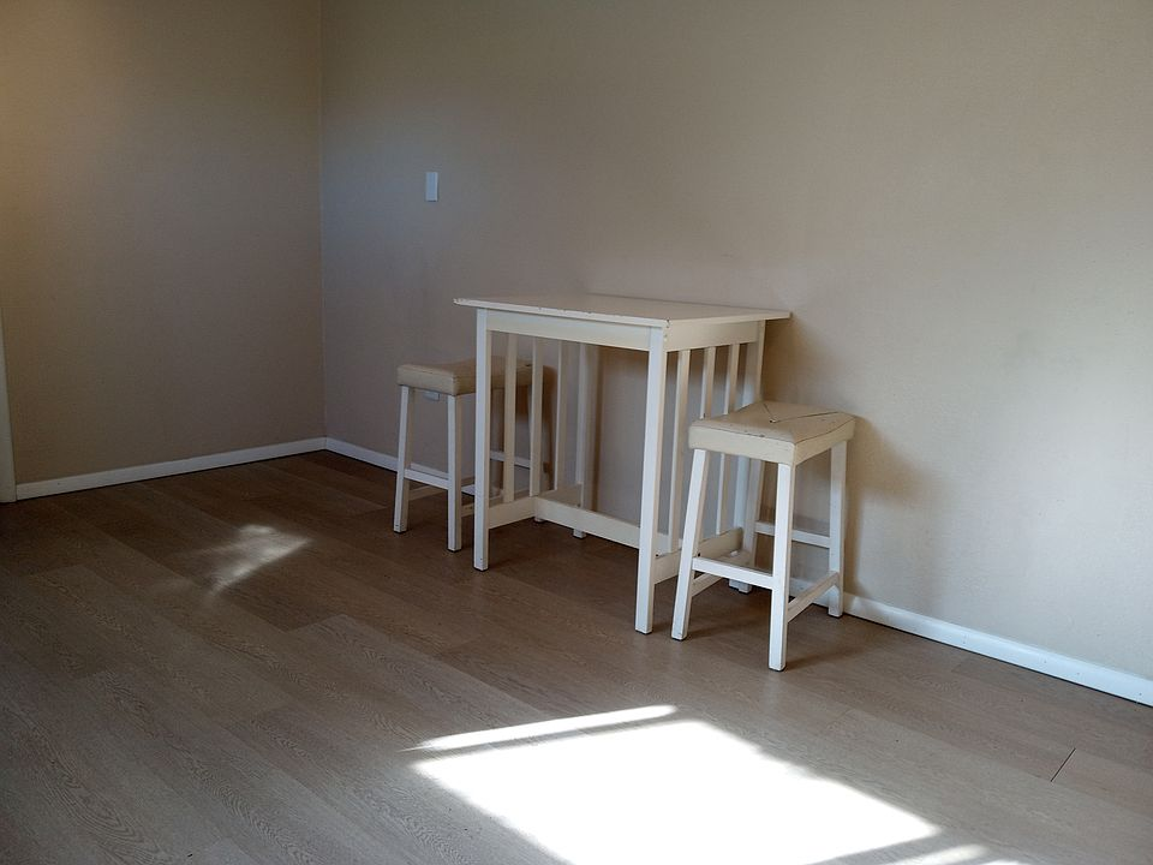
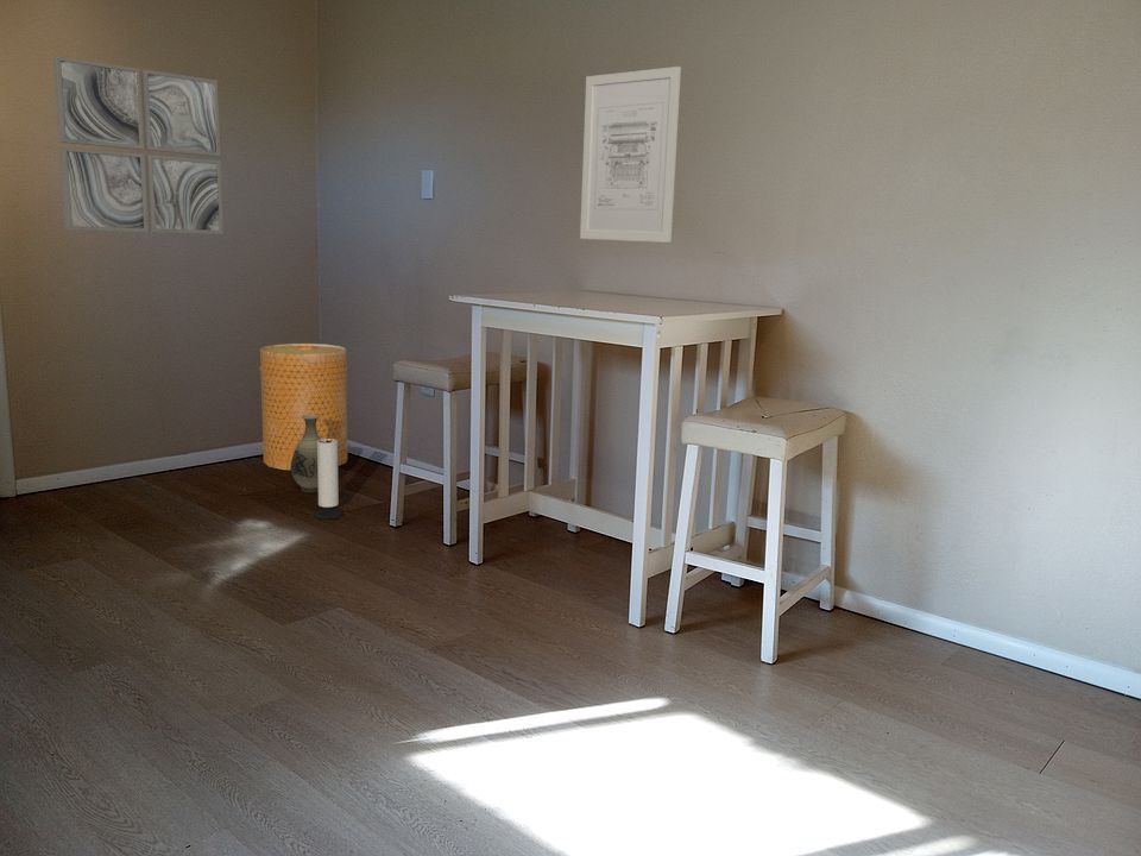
+ vase (310, 453)
+ basket (304, 404)
+ speaker (327, 478)
+ wall art (143, 153)
+ wall art (628, 157)
